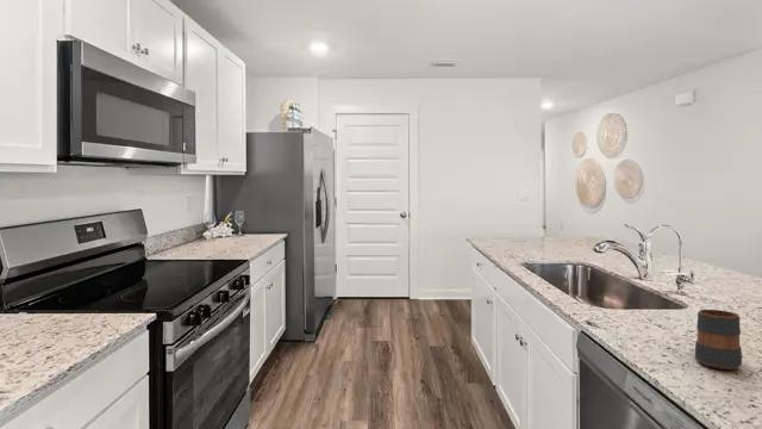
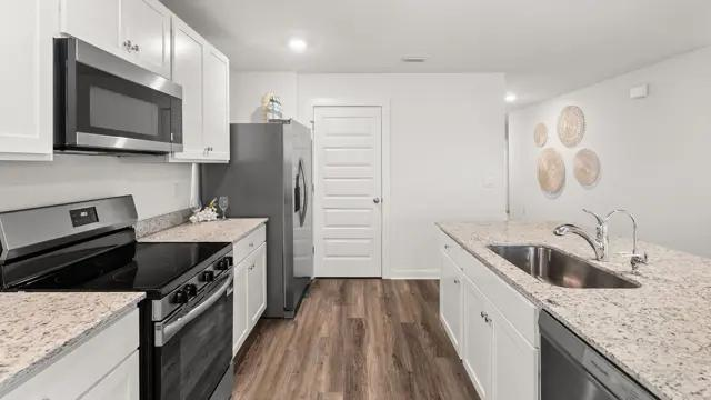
- mug (718, 336)
